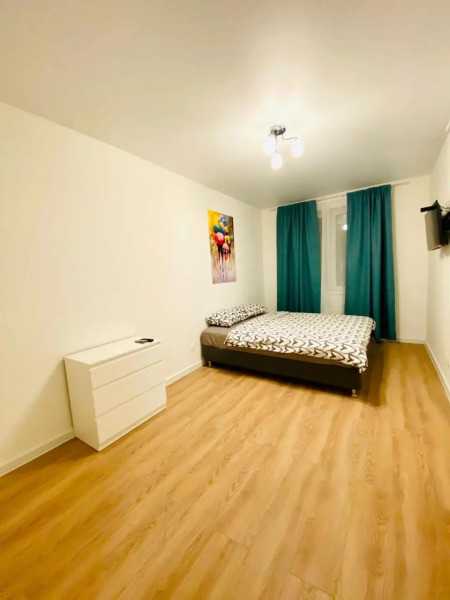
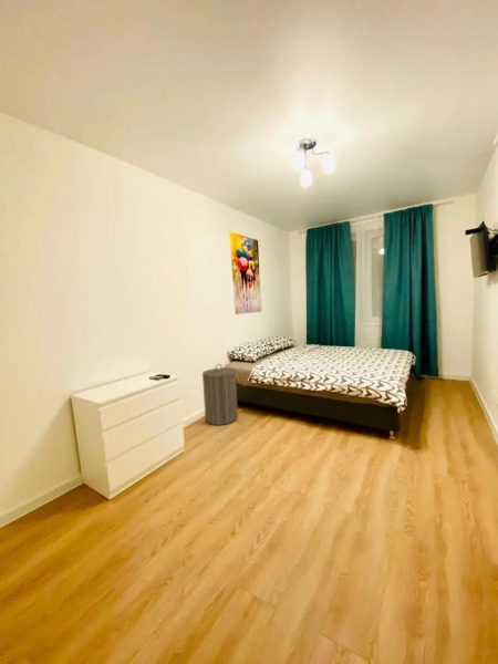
+ laundry hamper (220, 391)
